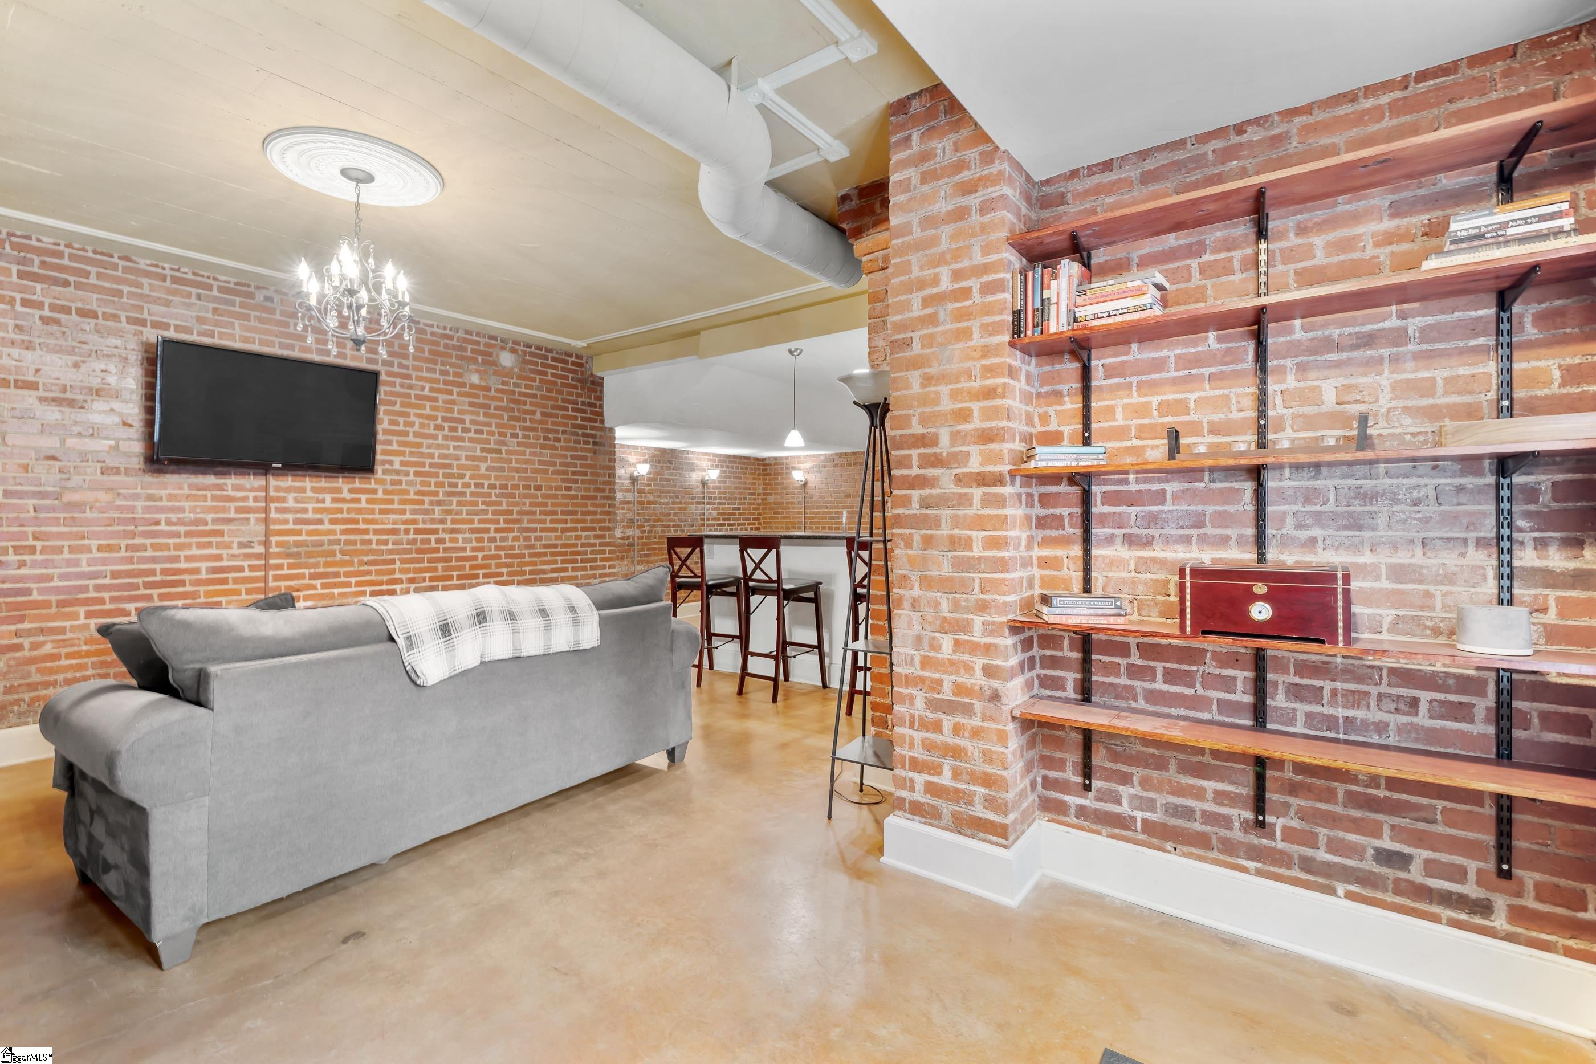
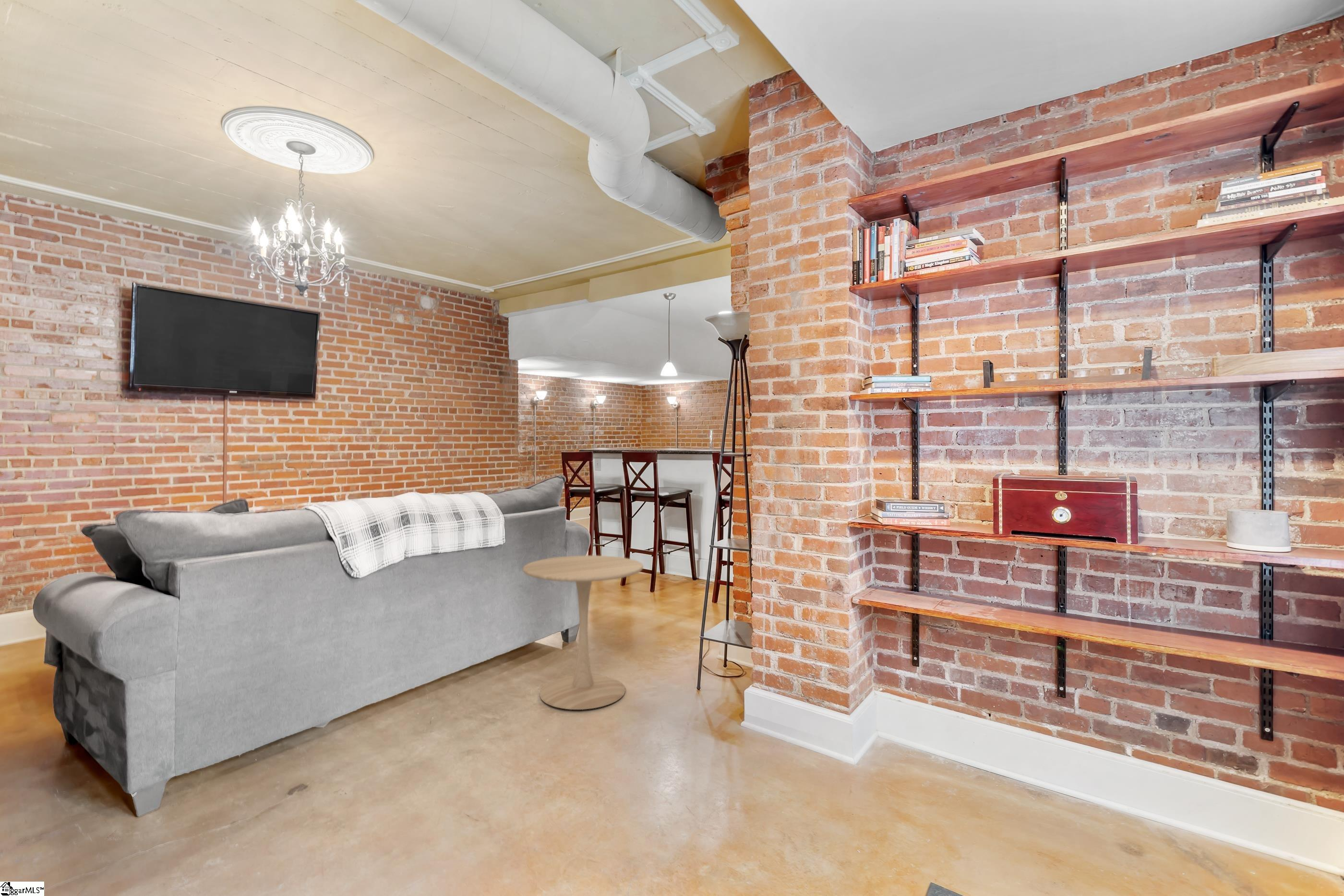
+ side table (583, 629)
